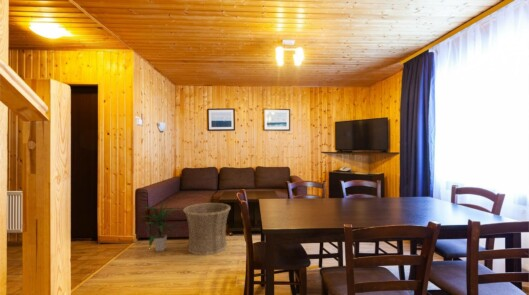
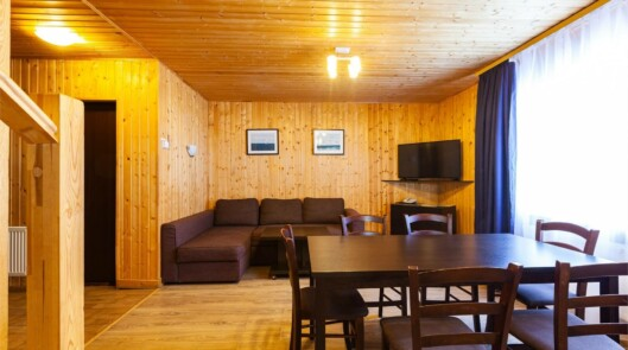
- indoor plant (158, 225)
- basket (207, 227)
